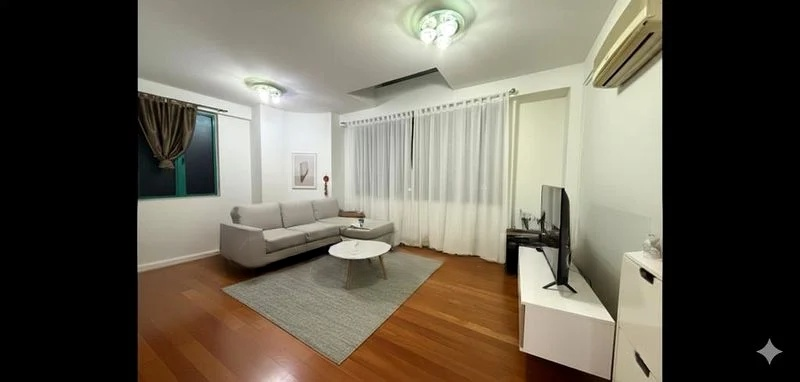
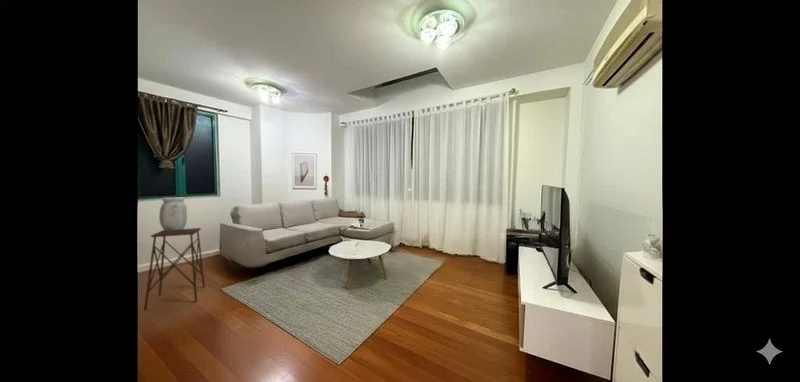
+ side table (176, 266)
+ vase (173, 213)
